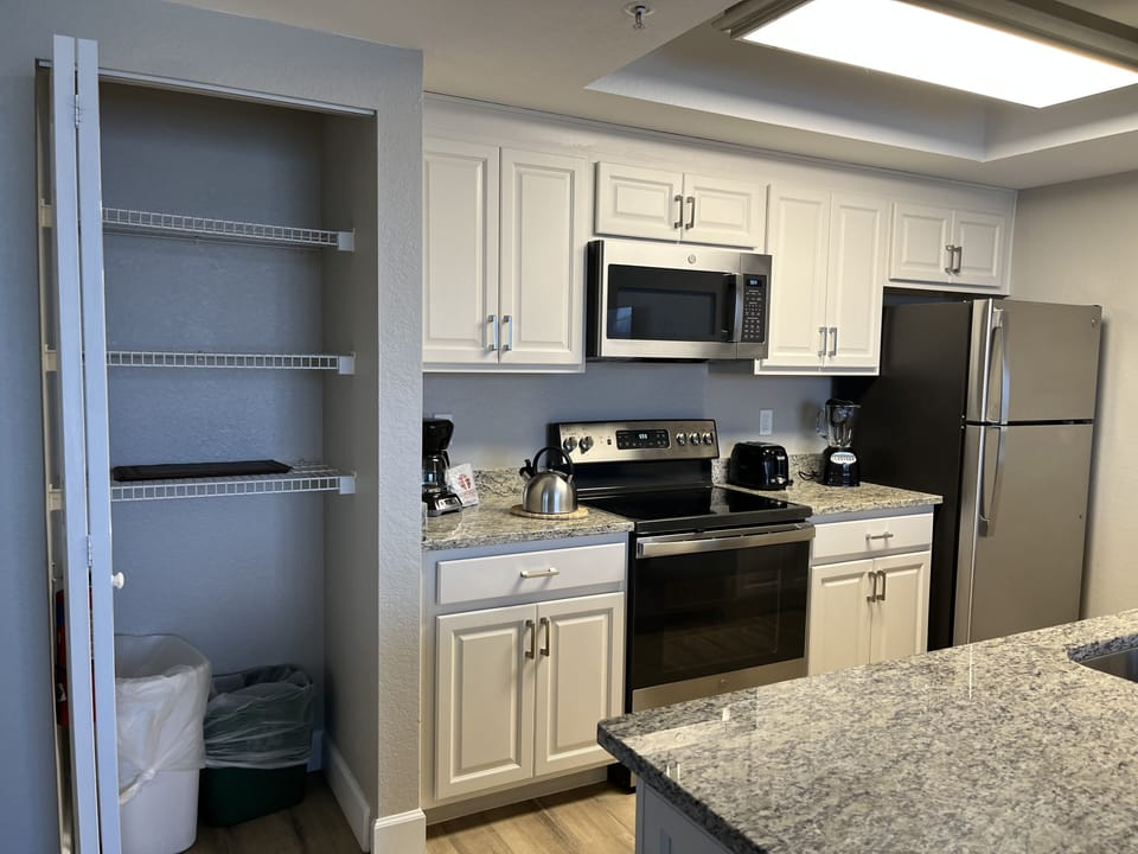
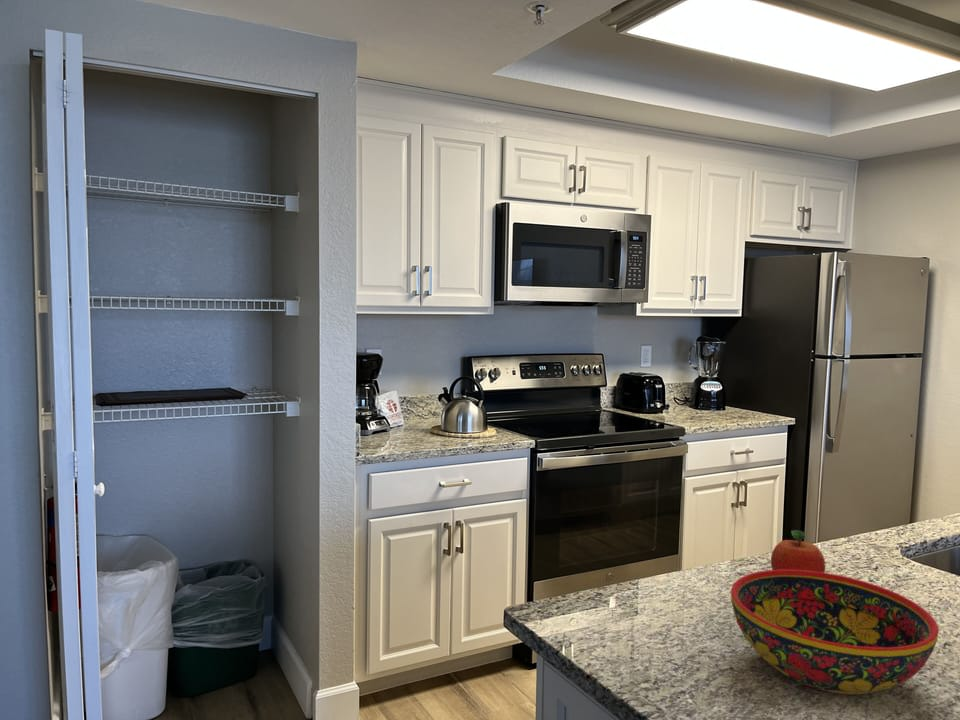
+ bowl (826, 637)
+ fruit (798, 559)
